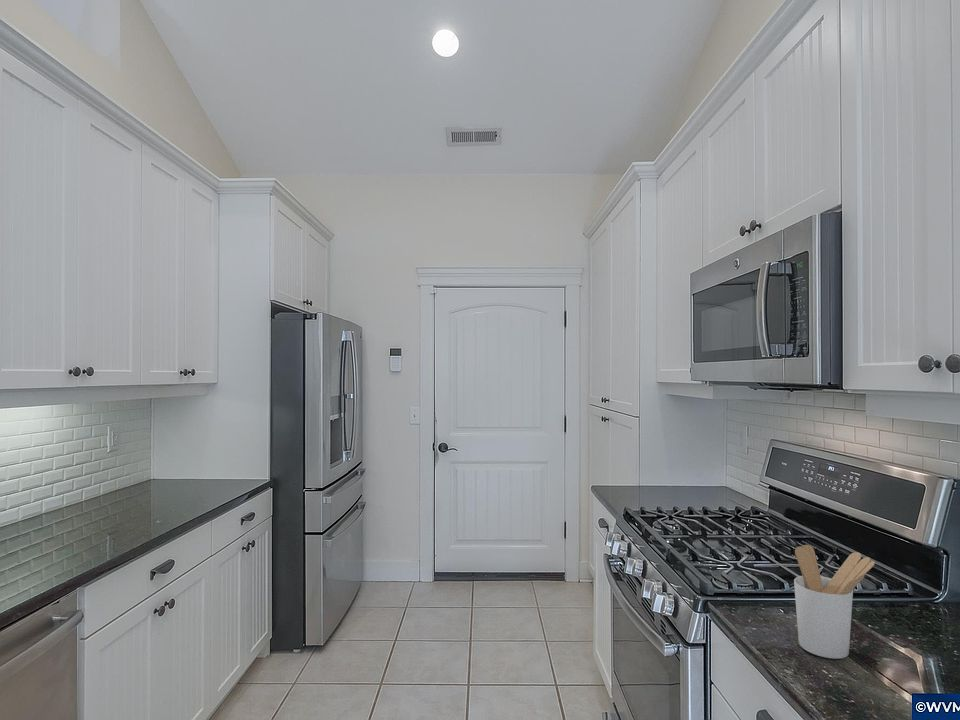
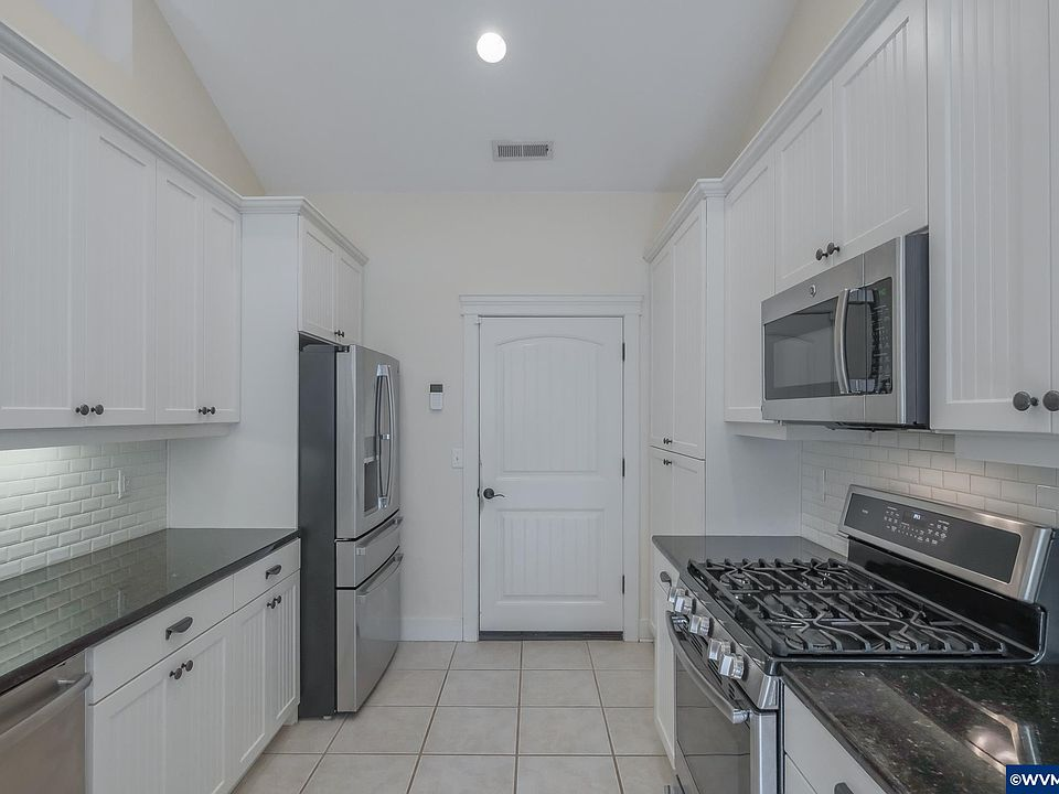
- utensil holder (835, 600)
